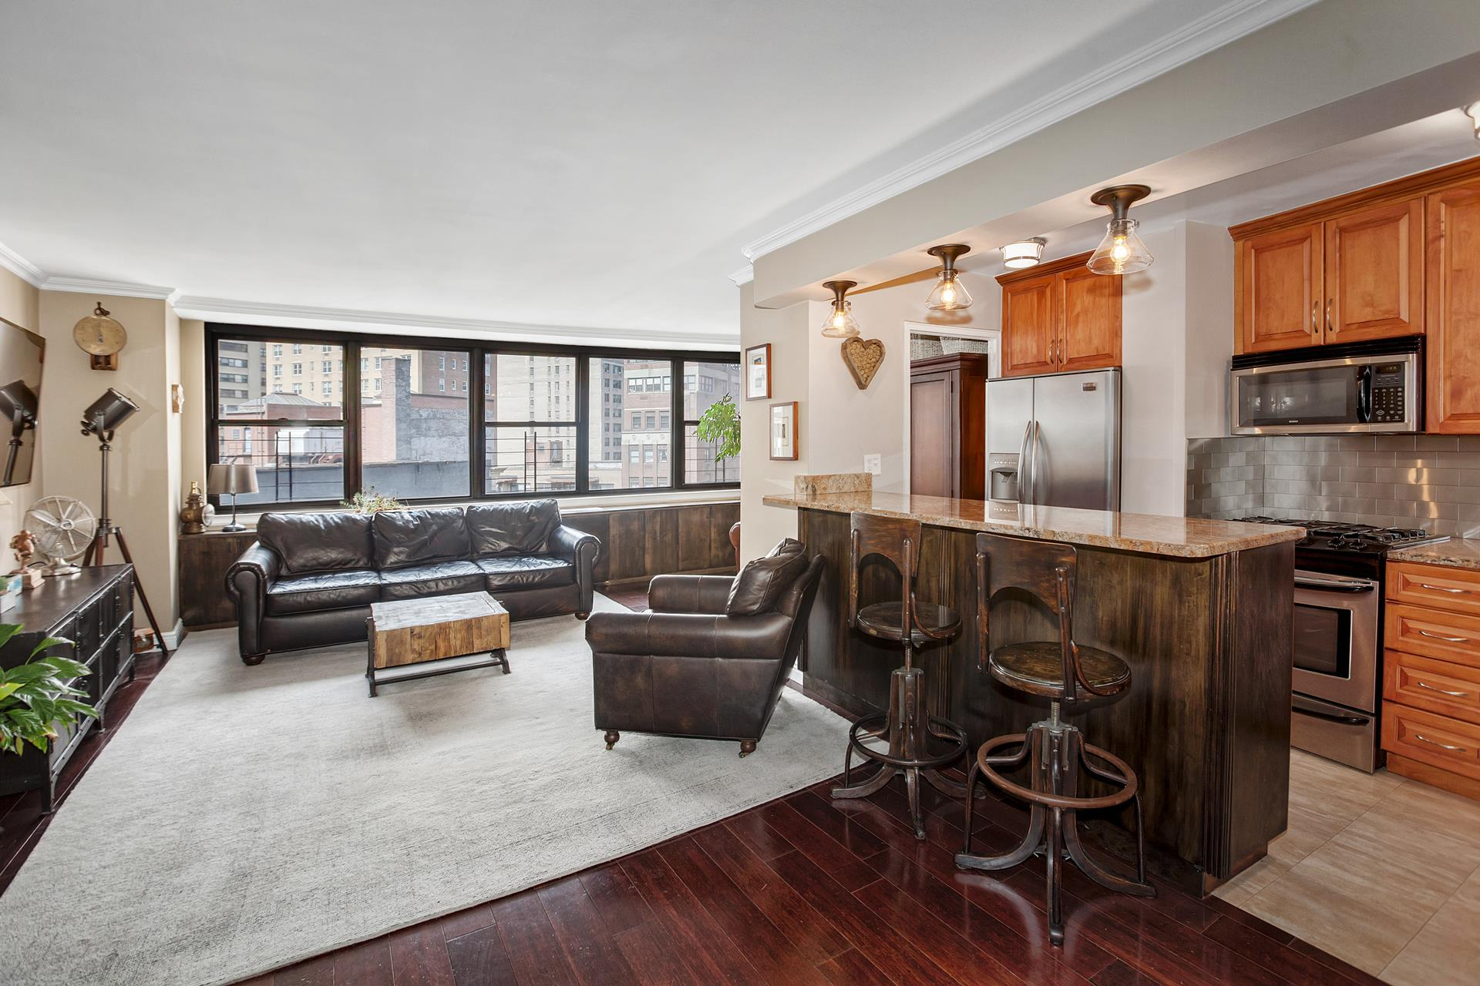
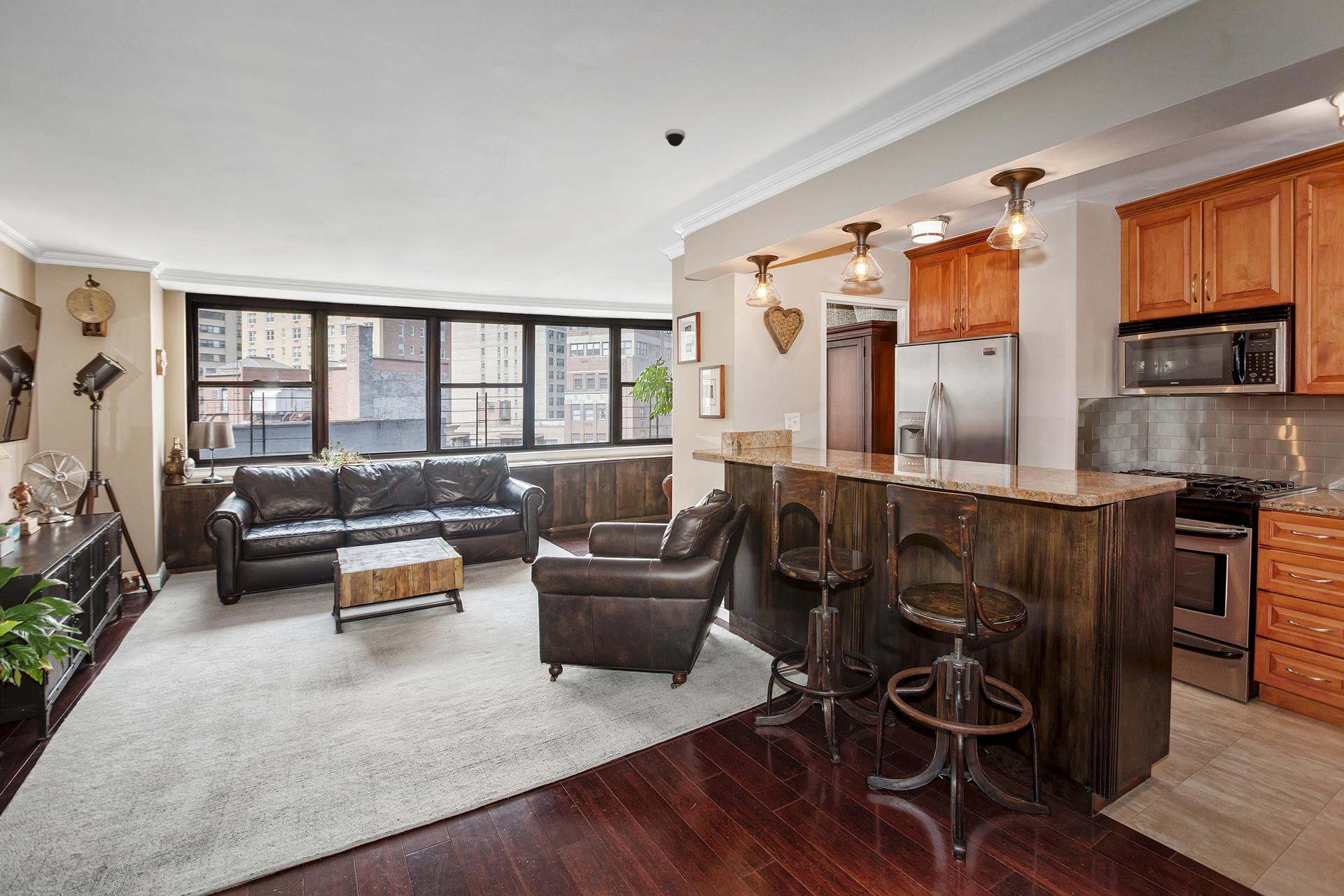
+ dome security camera (675, 139)
